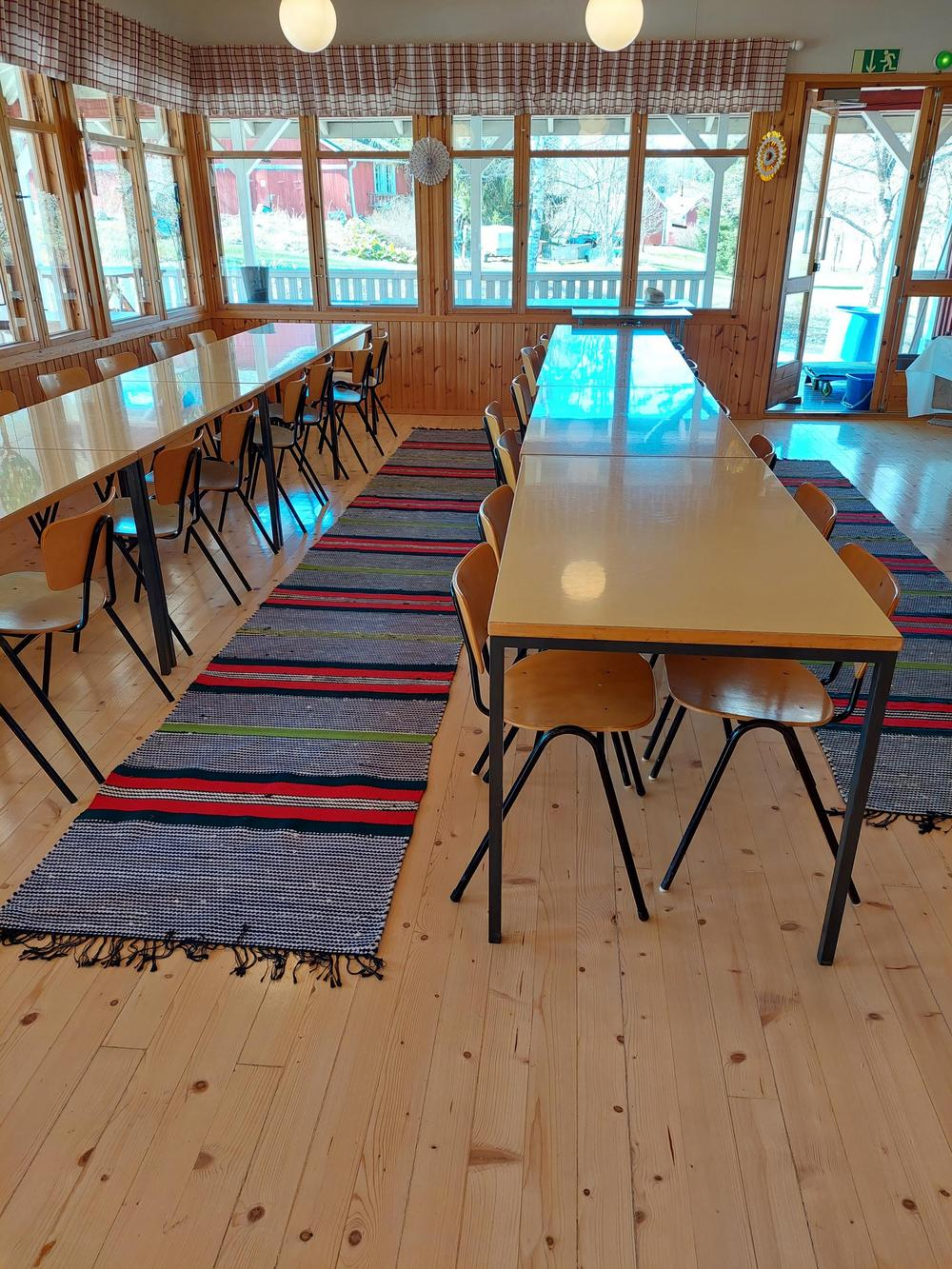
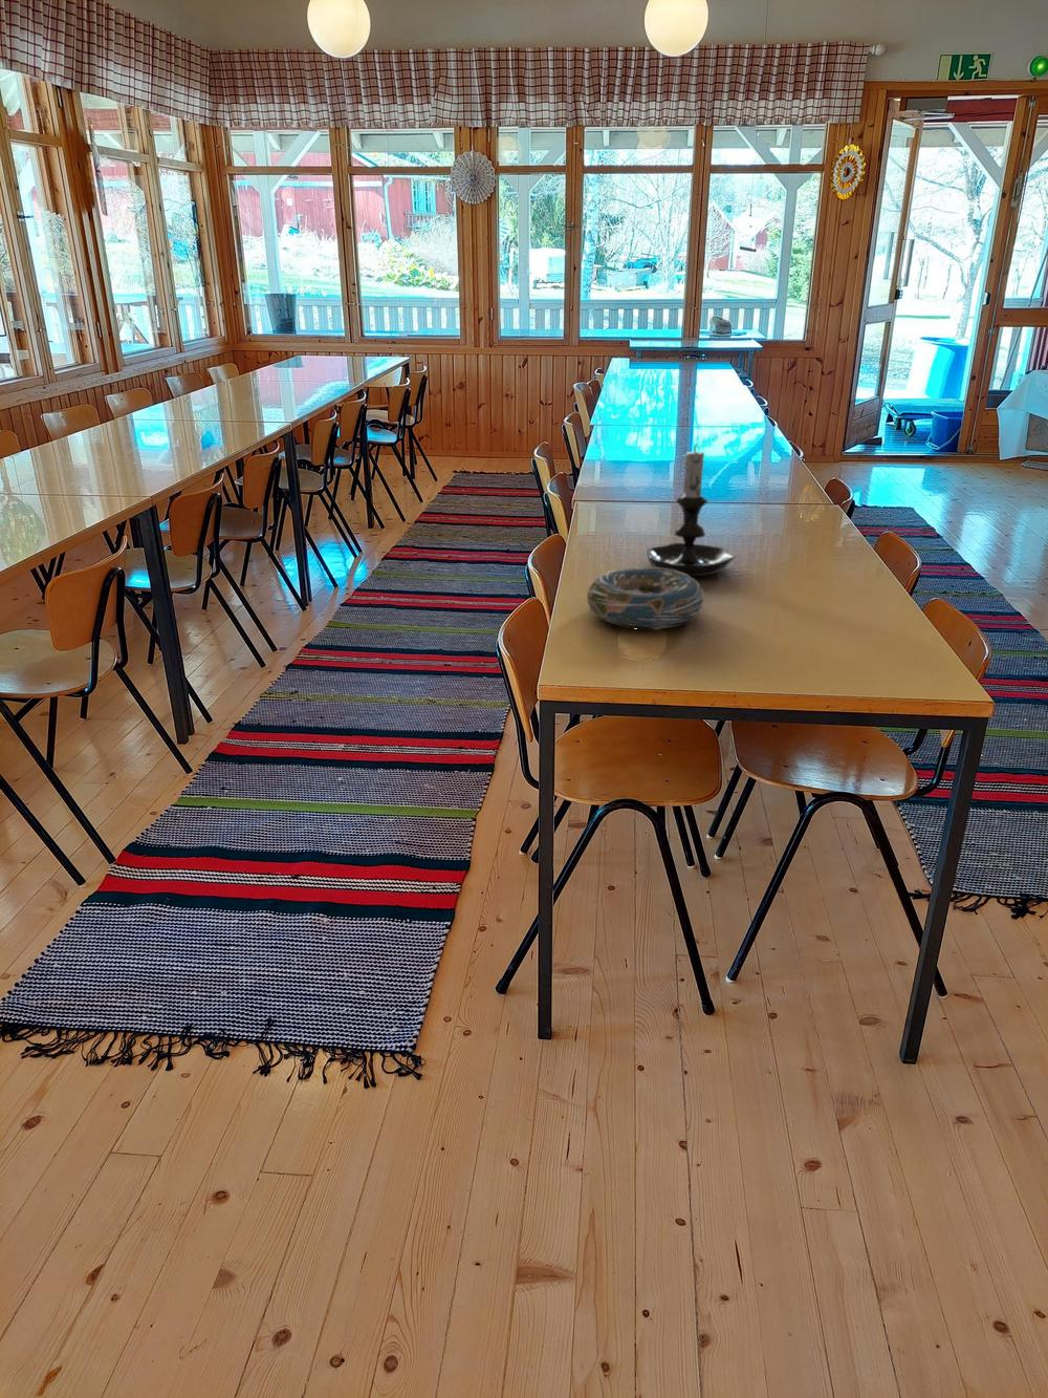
+ candle holder (692, 507)
+ decorative bowl (644, 597)
